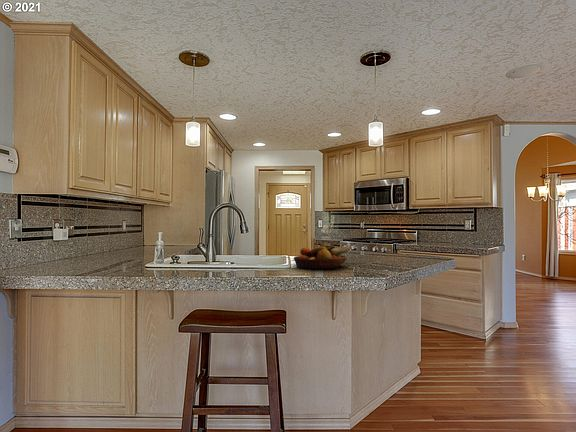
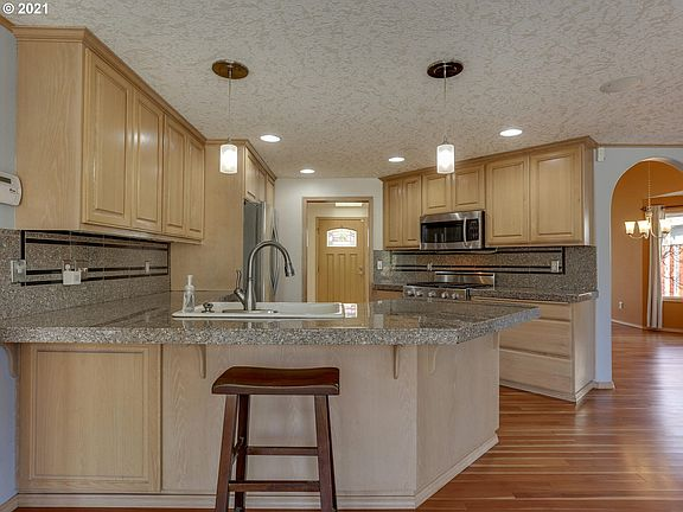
- fruit bowl (320, 254)
